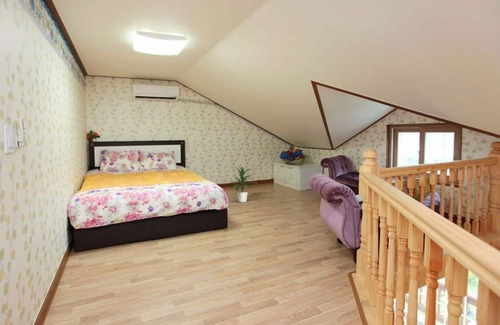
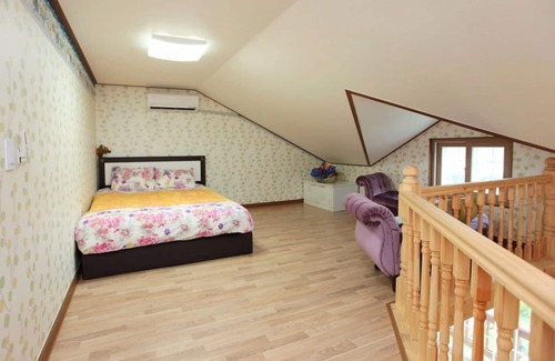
- indoor plant (242, 183)
